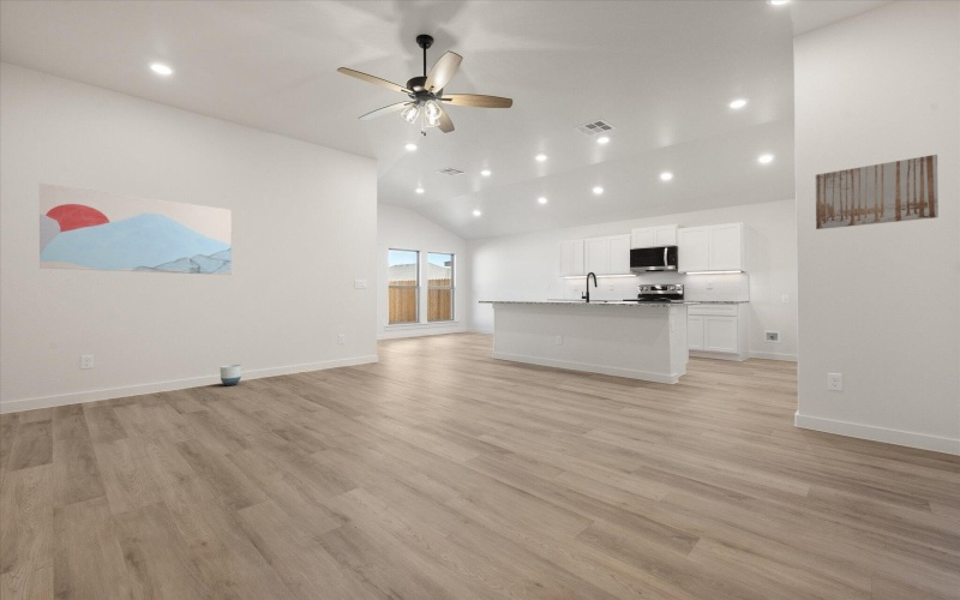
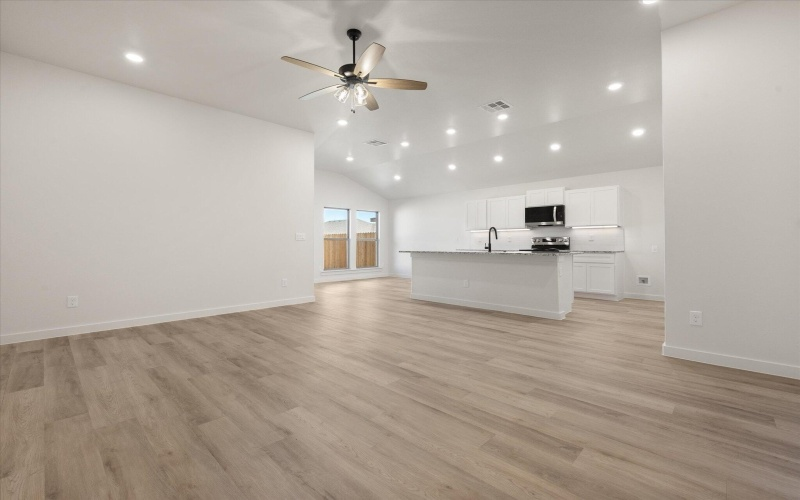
- wall art (148, 234)
- wall art (871, 194)
- planter (230, 374)
